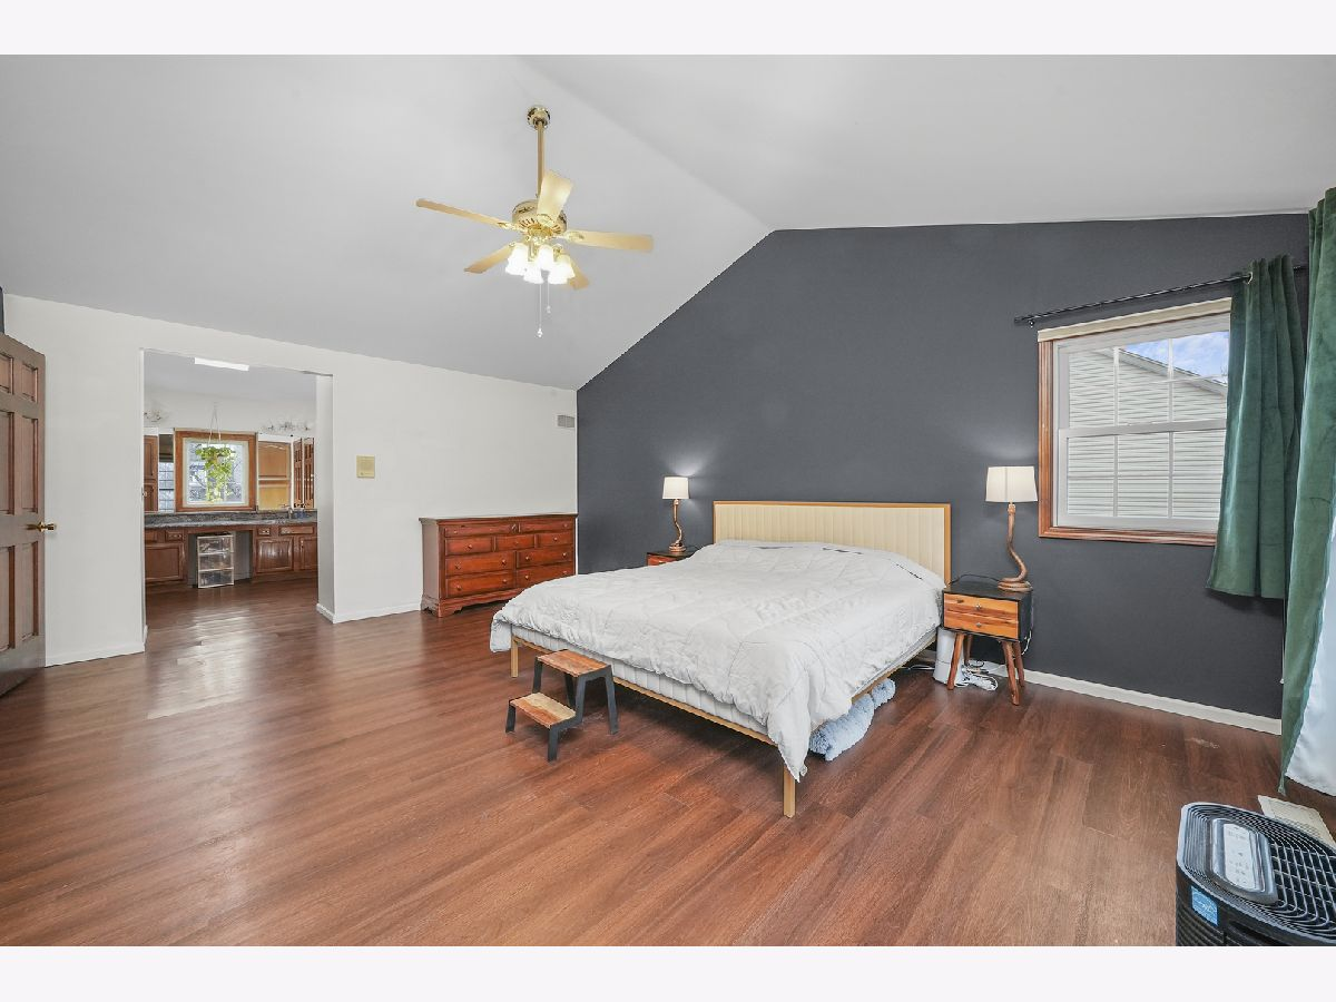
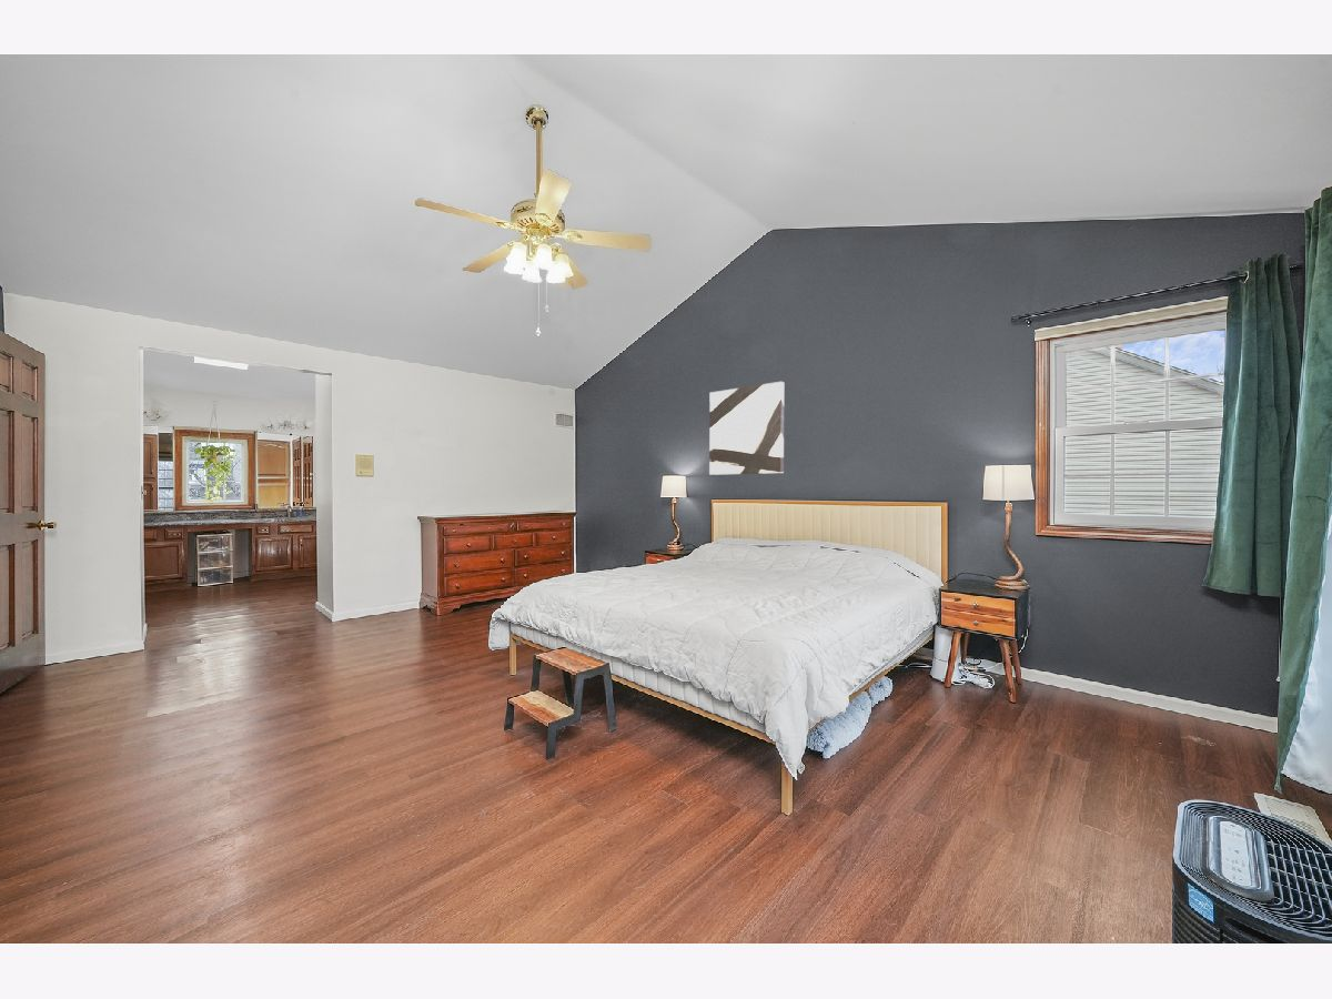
+ wall art (745, 431)
